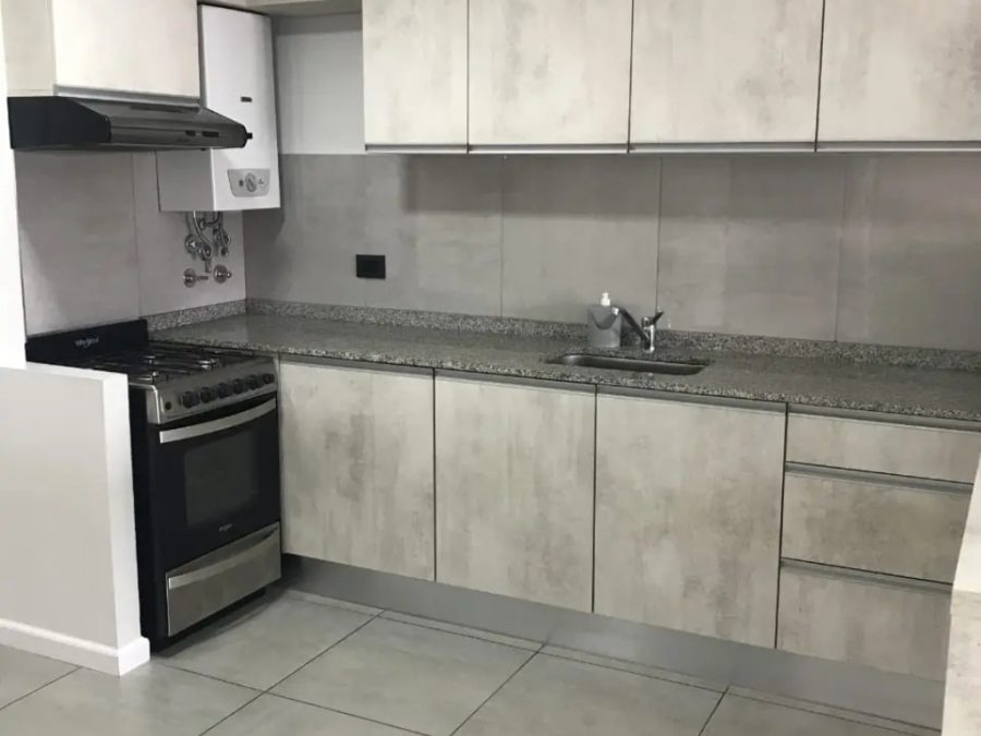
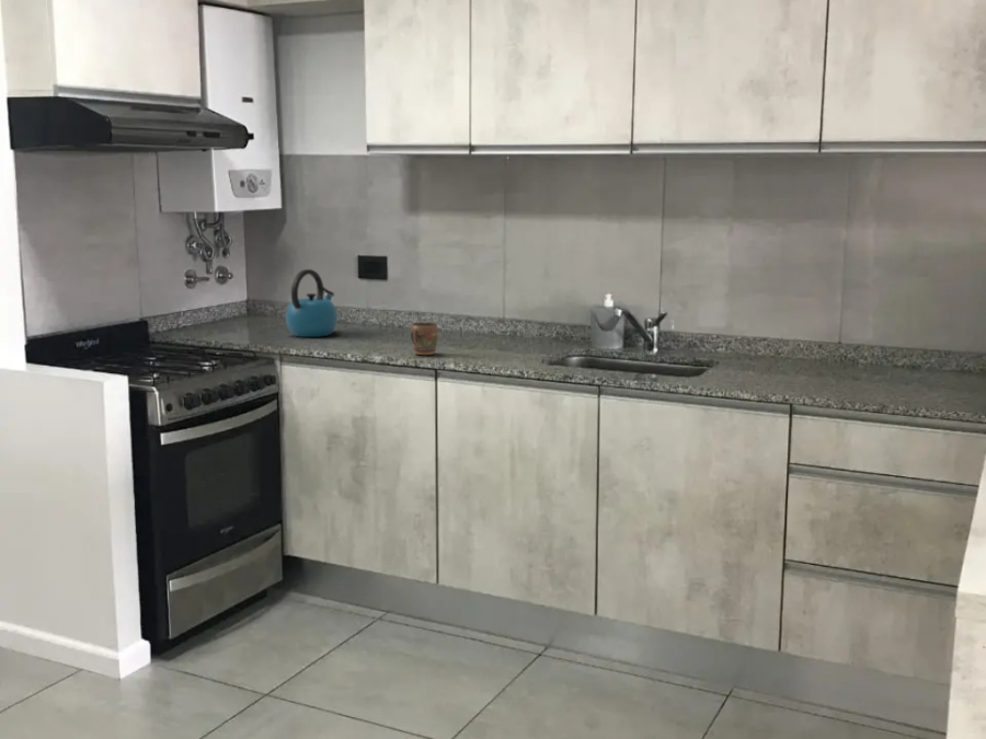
+ mug (422, 338)
+ kettle (312, 302)
